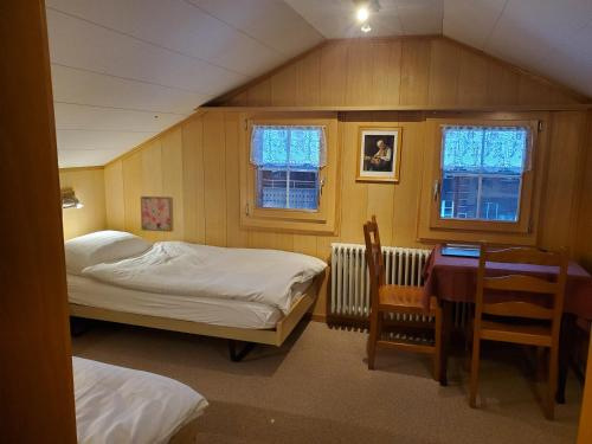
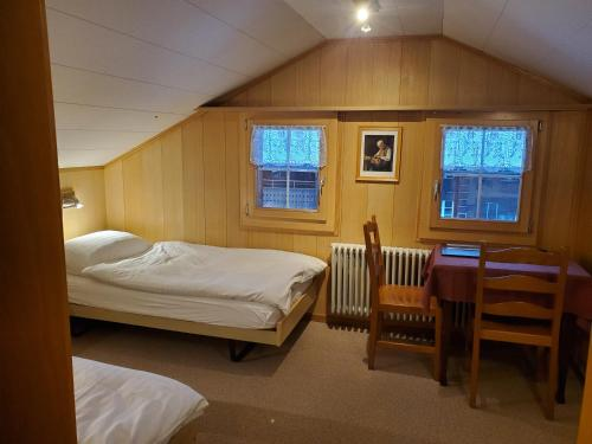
- wall art (156, 213)
